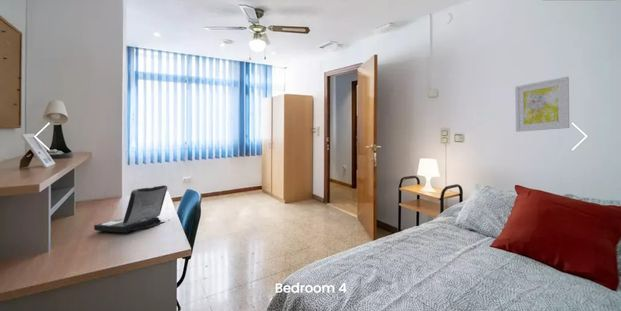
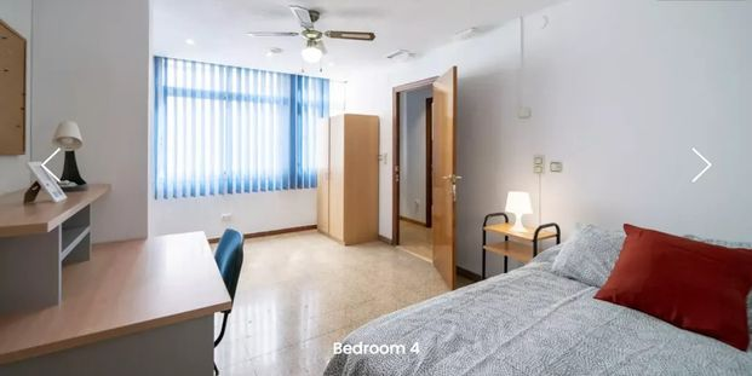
- wall art (540, 106)
- laptop (134, 206)
